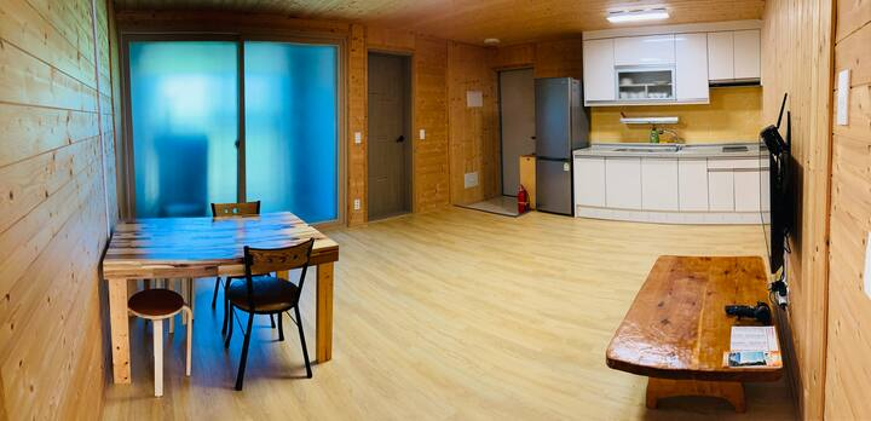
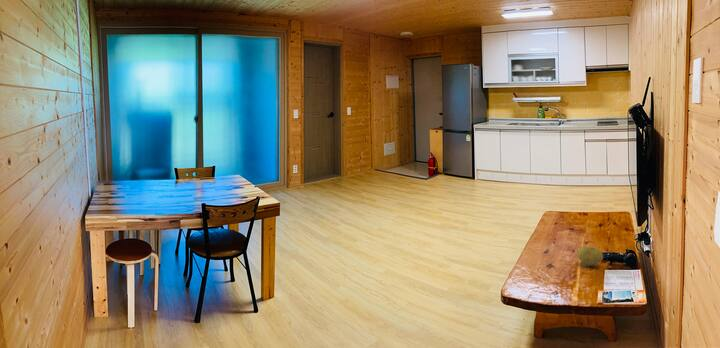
+ fruit (589, 255)
